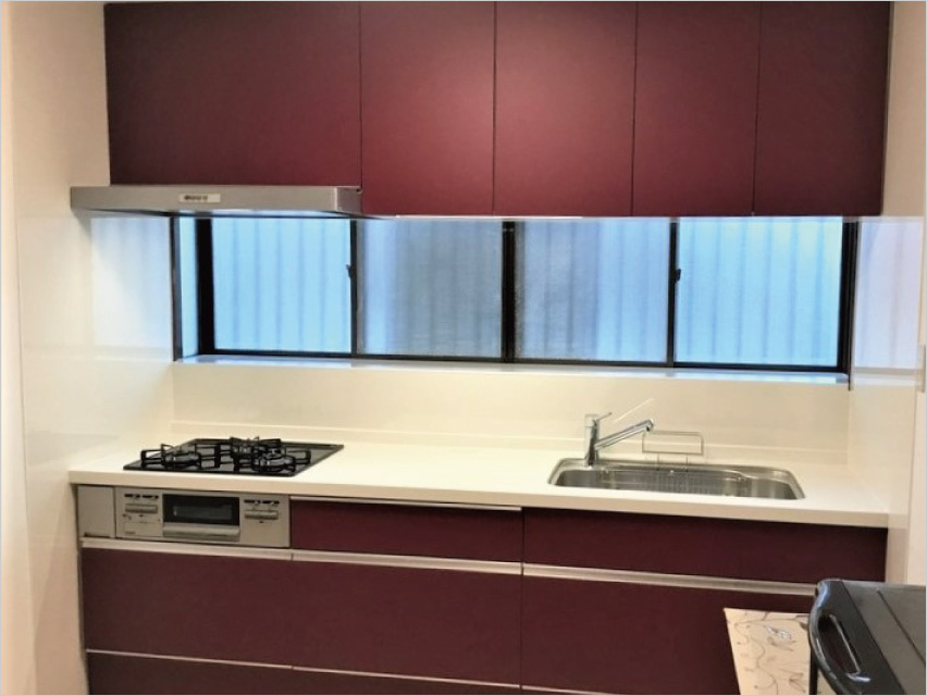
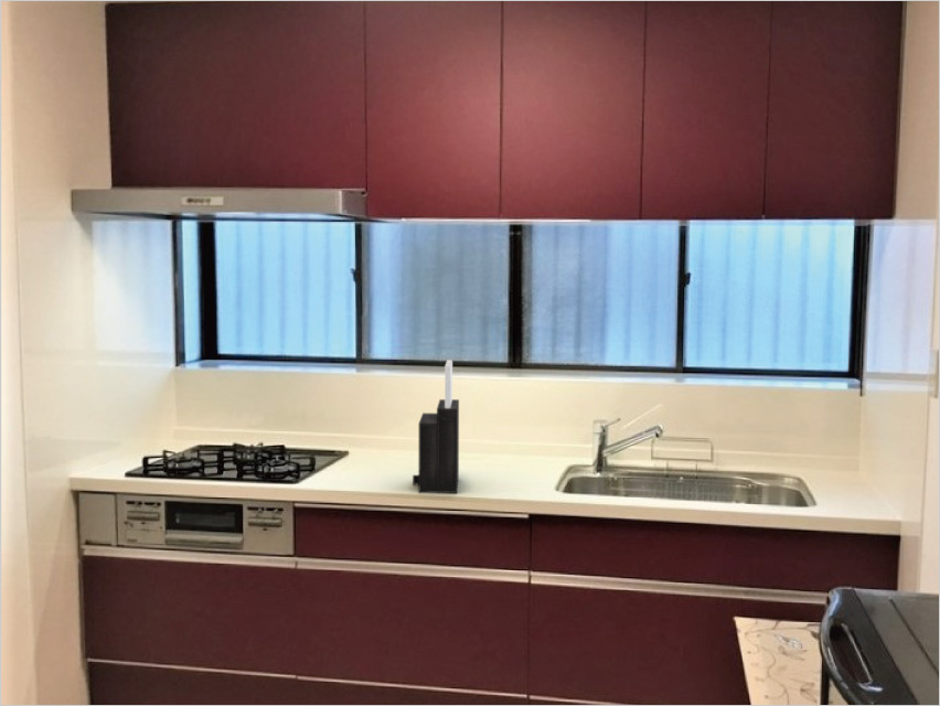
+ knife block (435, 424)
